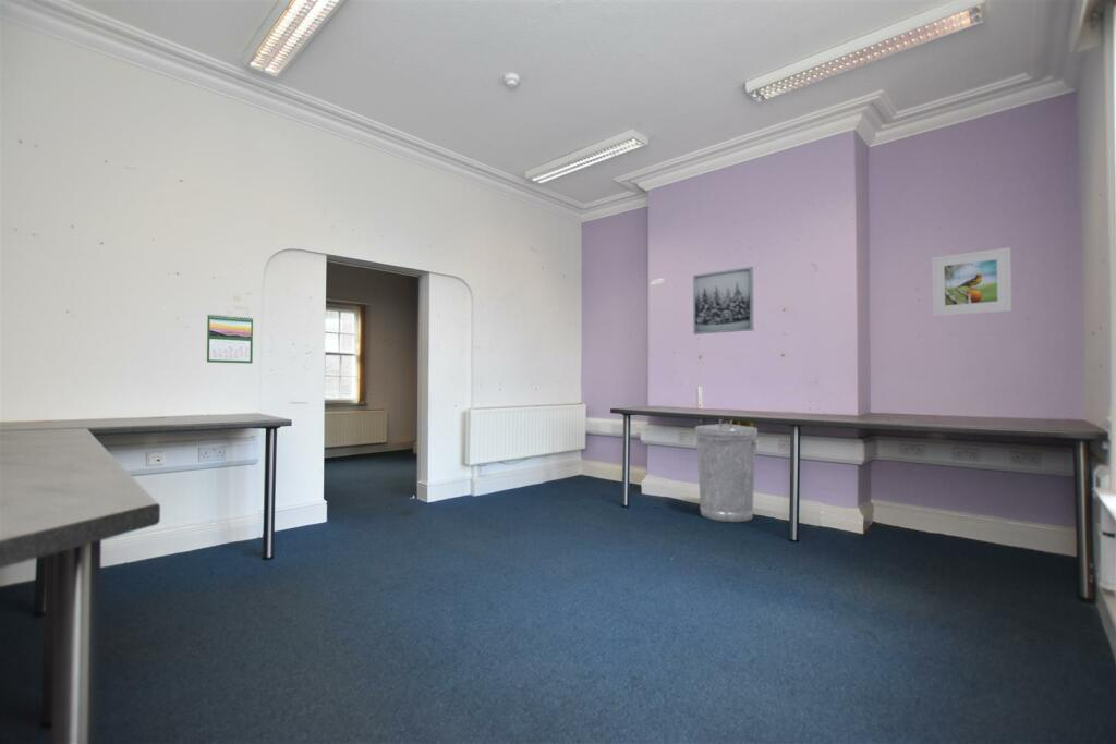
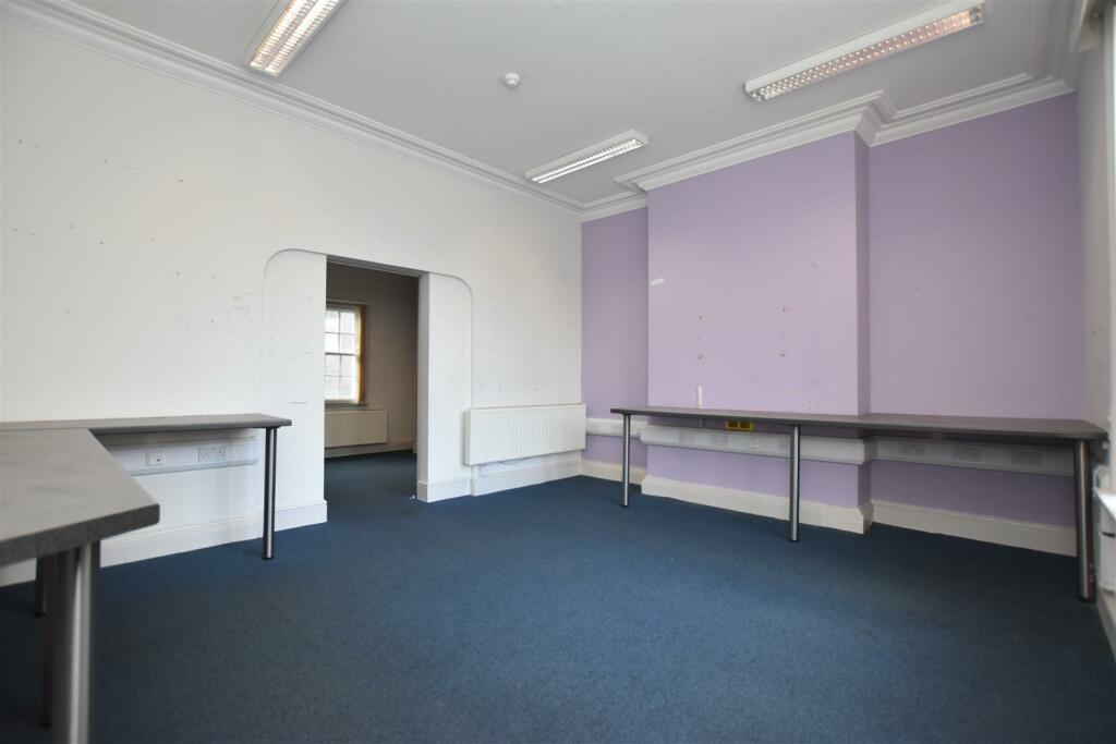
- wall art (721, 302)
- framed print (970, 283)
- trash can (726, 466)
- calendar (230, 339)
